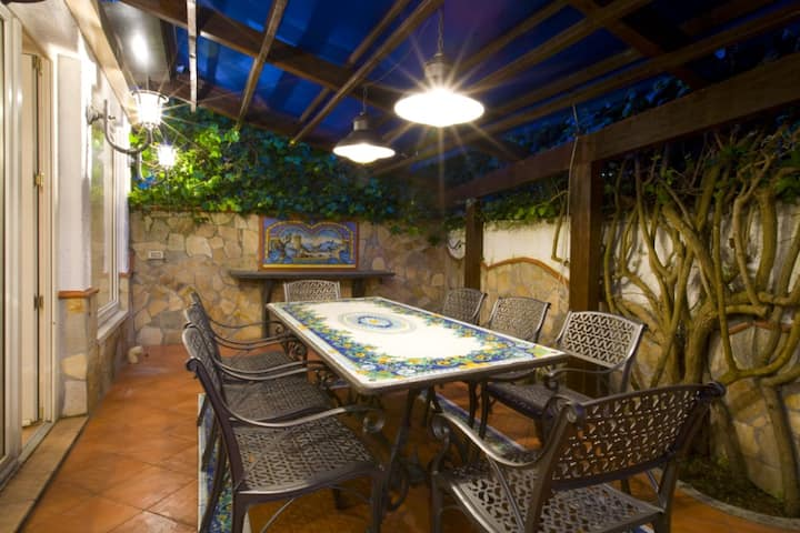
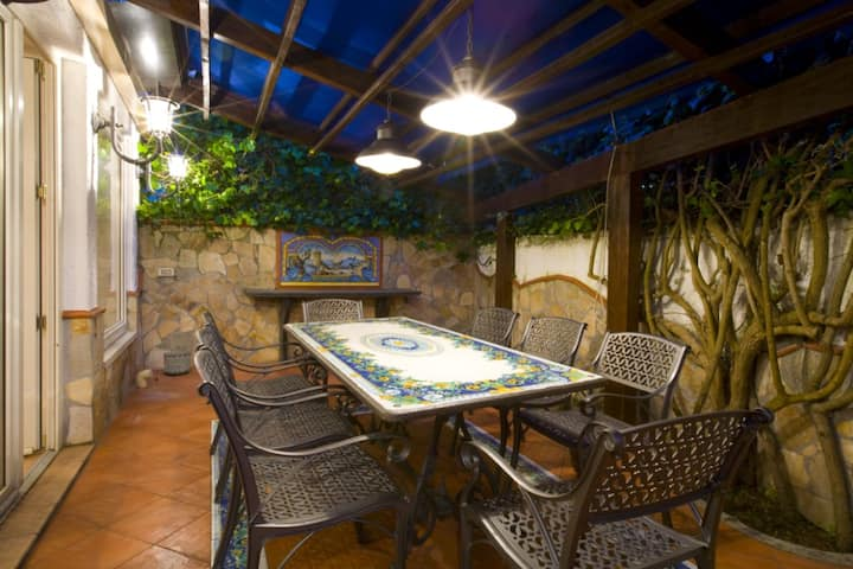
+ planter (177, 363)
